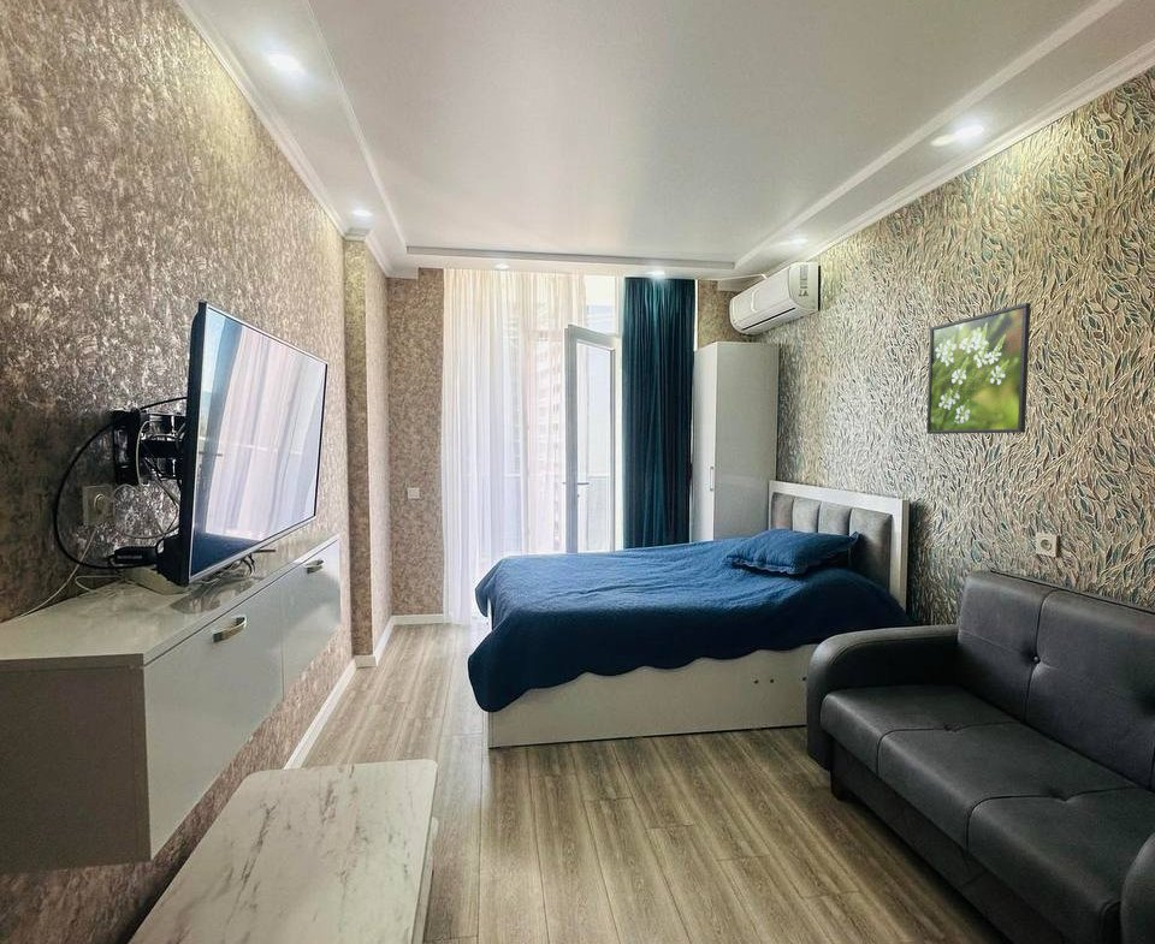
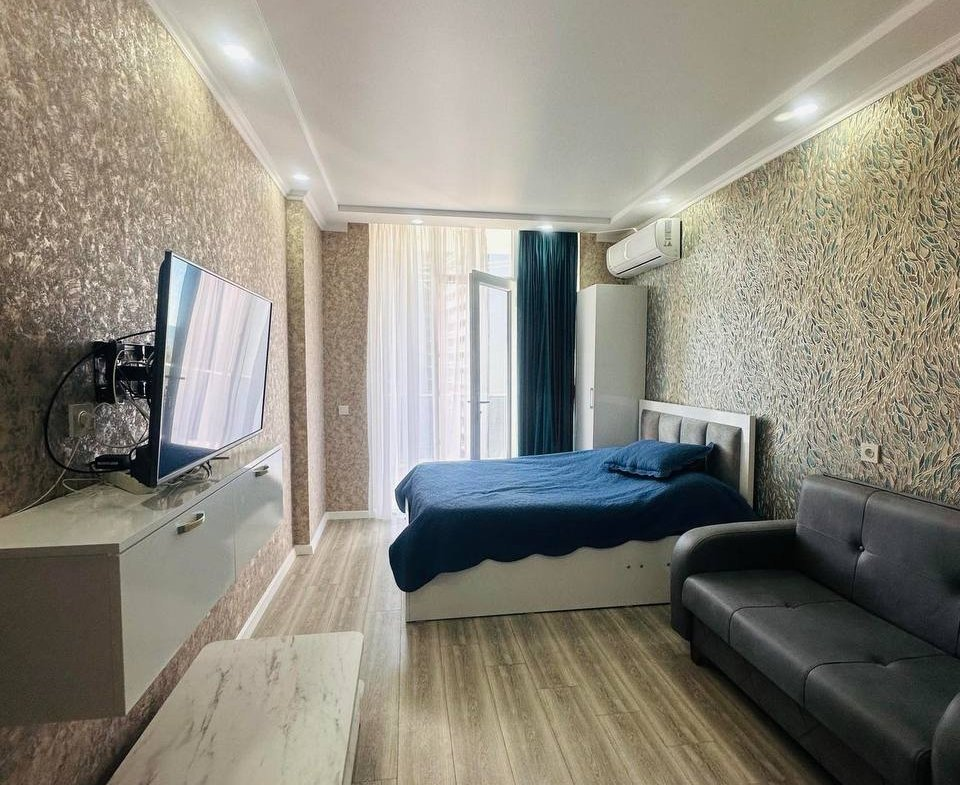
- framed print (972, 375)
